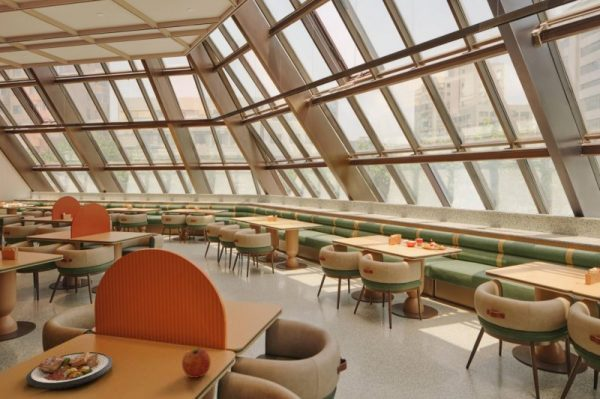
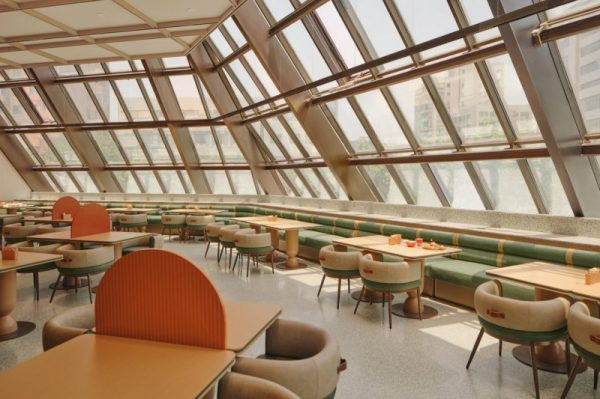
- fruit (196, 361)
- plate (71, 366)
